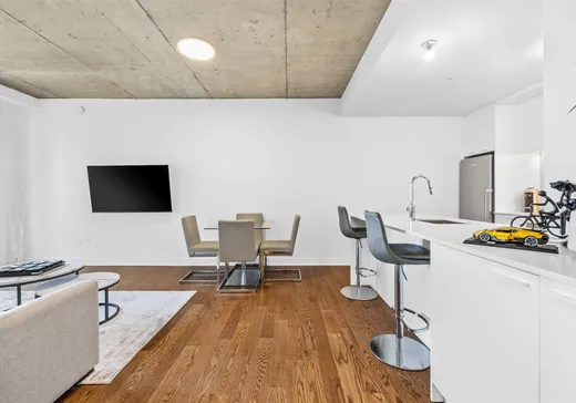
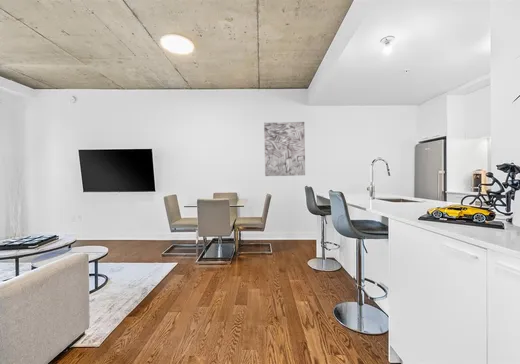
+ wall art (284, 149)
